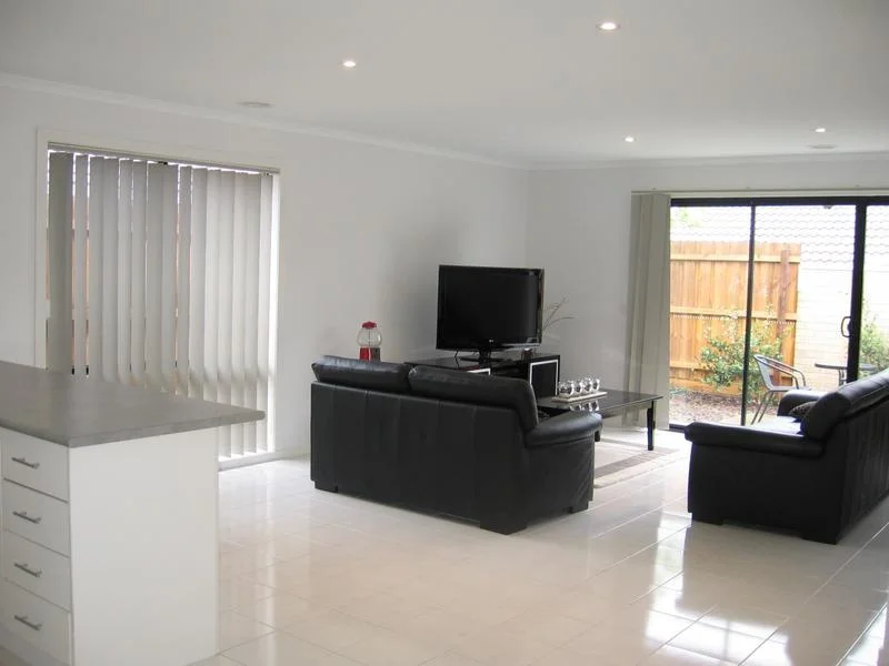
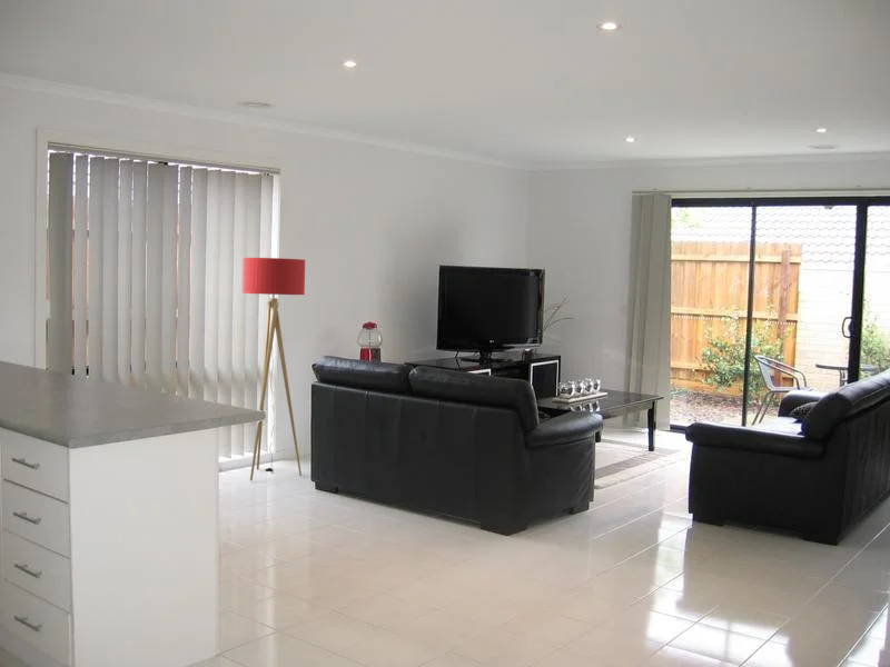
+ floor lamp (273, 367)
